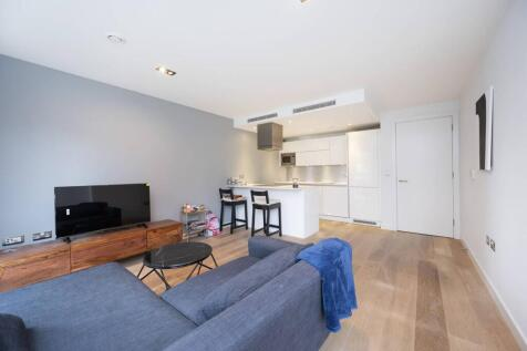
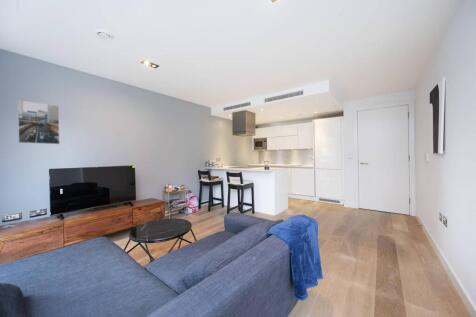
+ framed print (39, 123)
